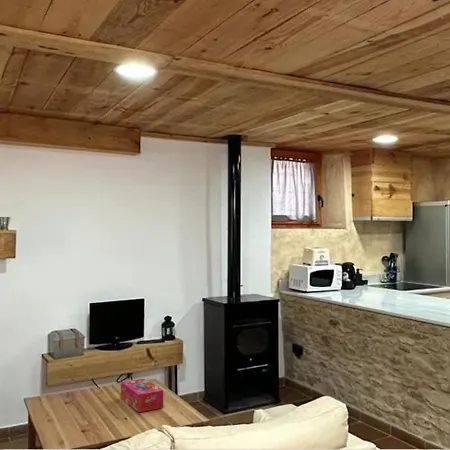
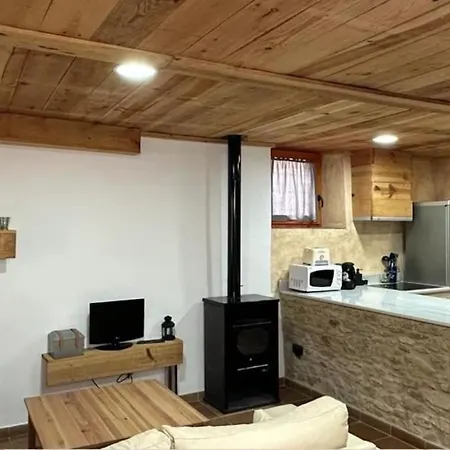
- tissue box (141, 394)
